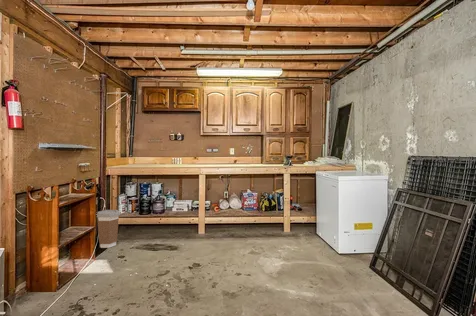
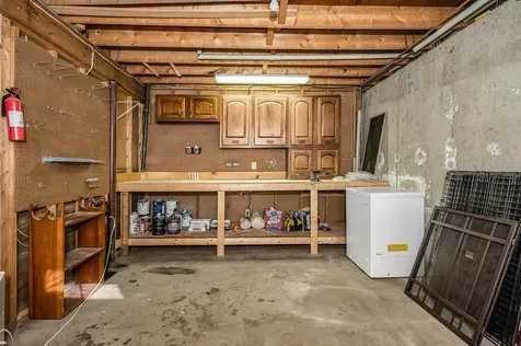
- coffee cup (108, 228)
